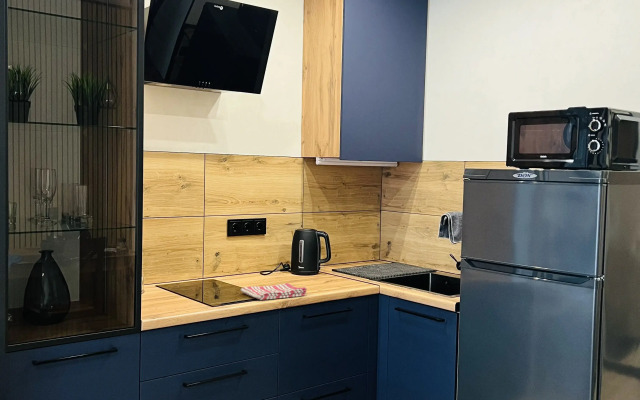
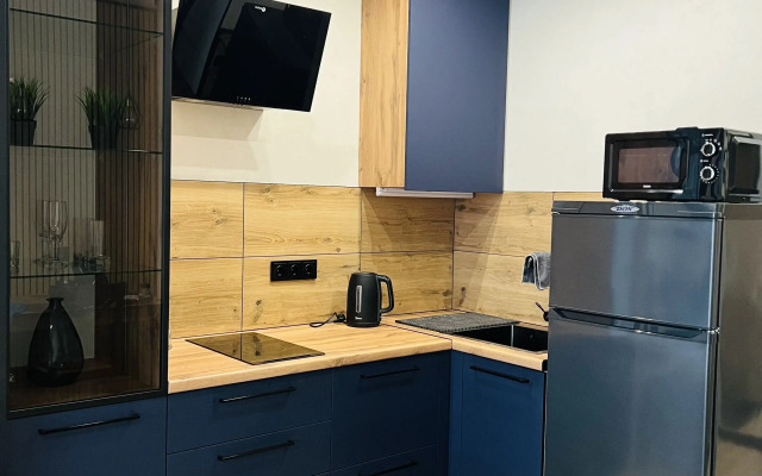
- dish towel (273, 290)
